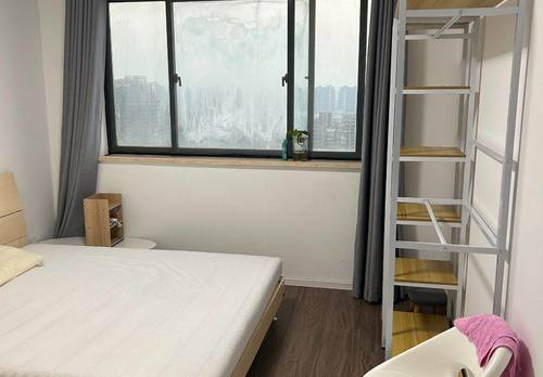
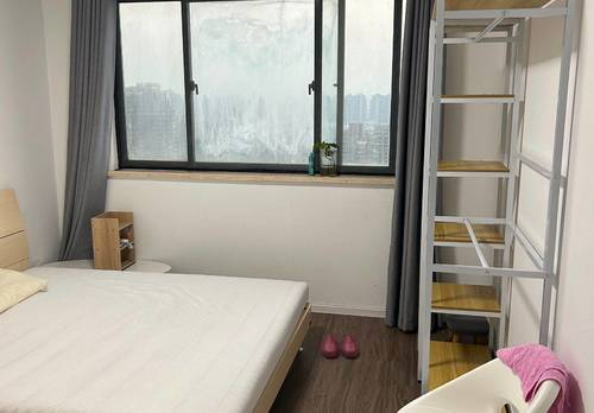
+ slippers (341, 342)
